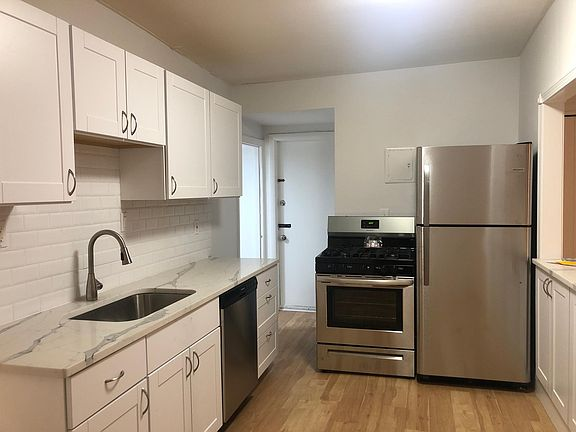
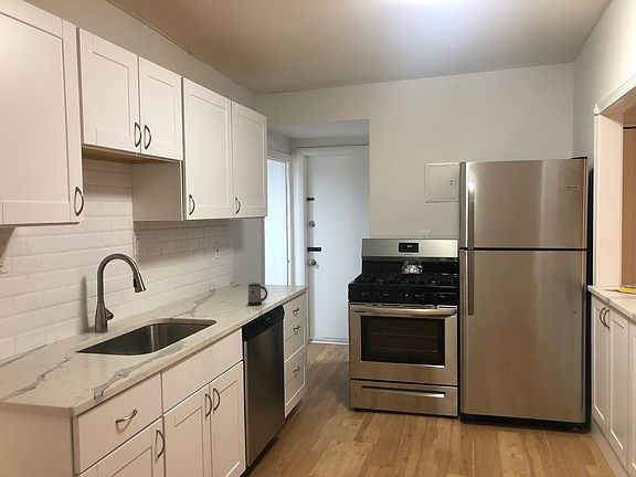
+ mug (257, 294)
